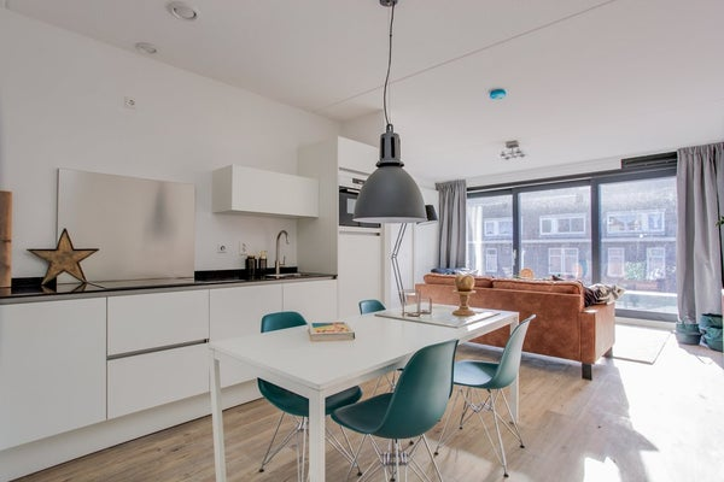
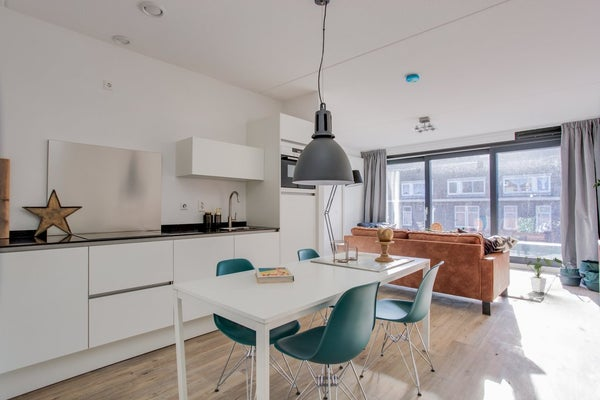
+ house plant (540, 273)
